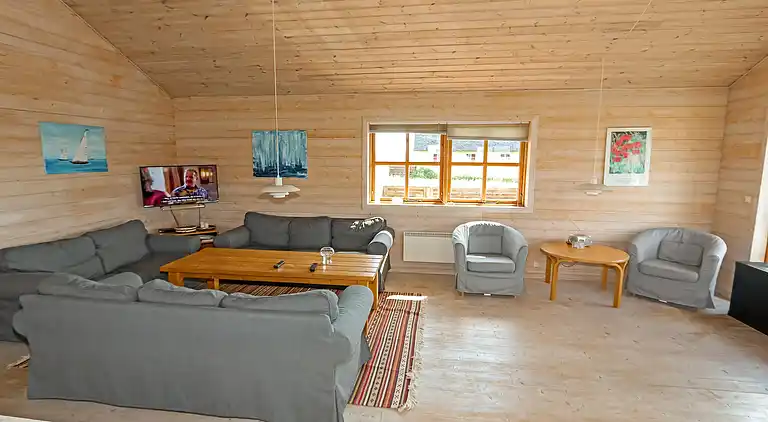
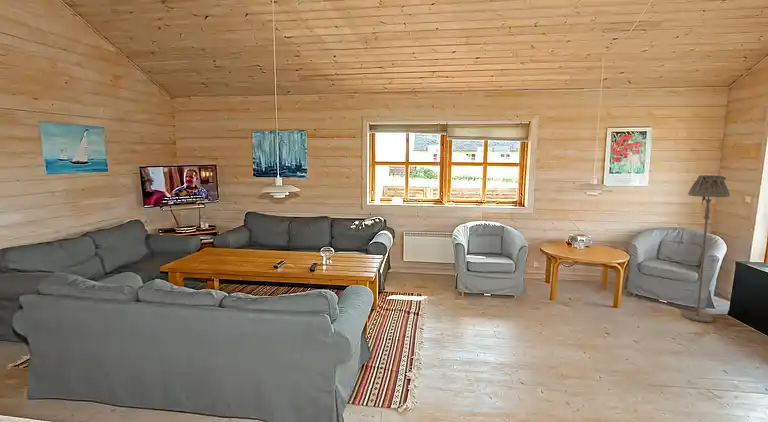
+ floor lamp (703, 247)
